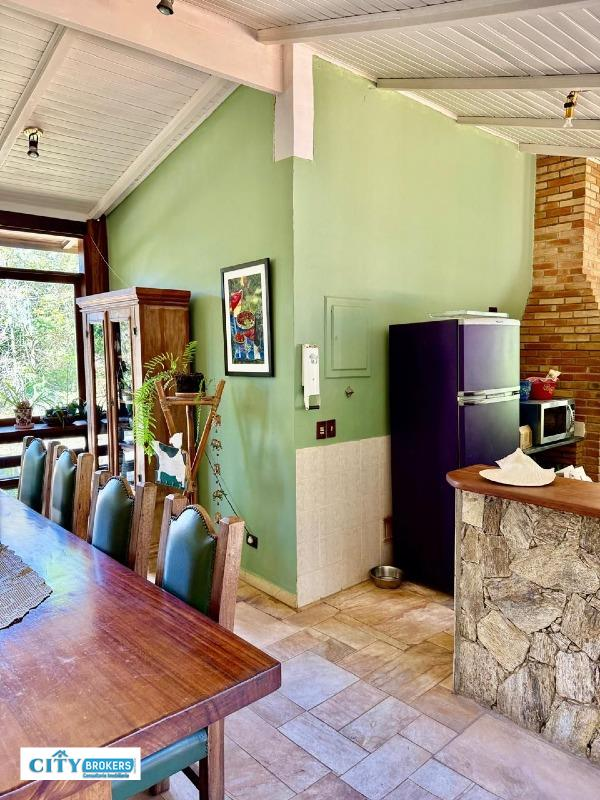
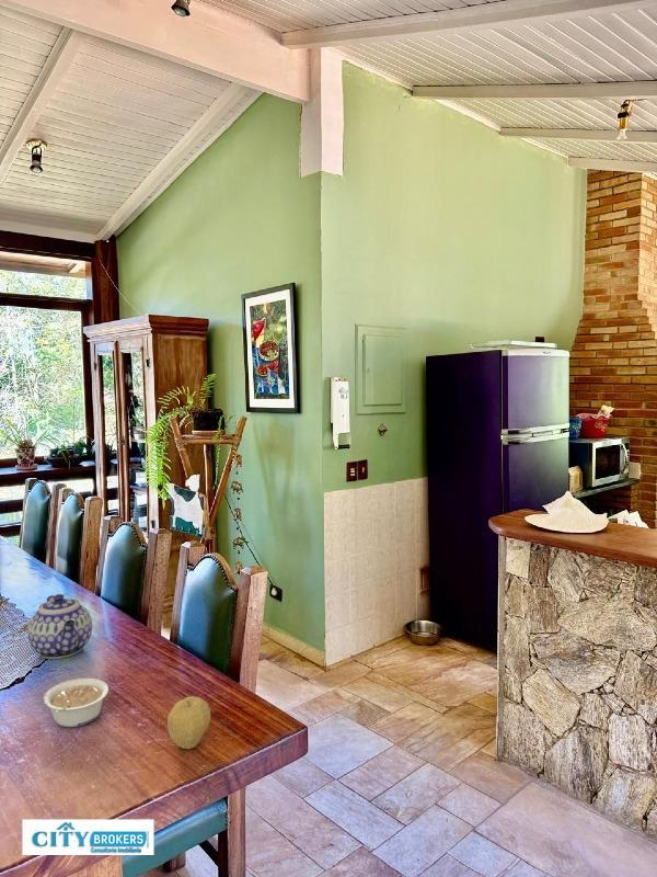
+ legume (77, 703)
+ teapot (60, 623)
+ fruit (188, 717)
